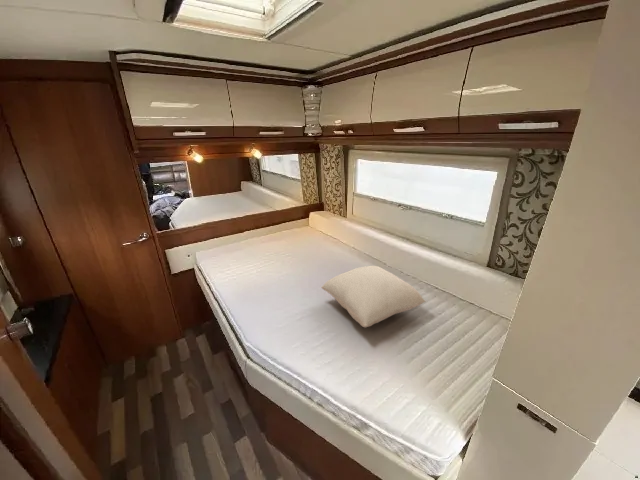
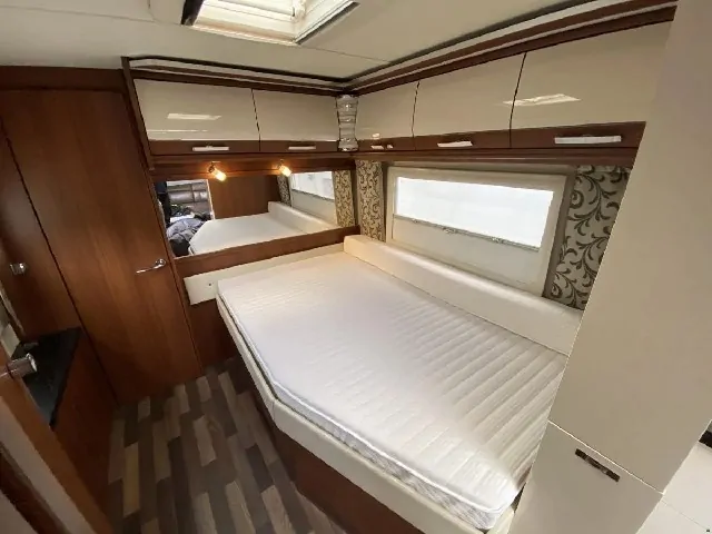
- pillow (371, 291)
